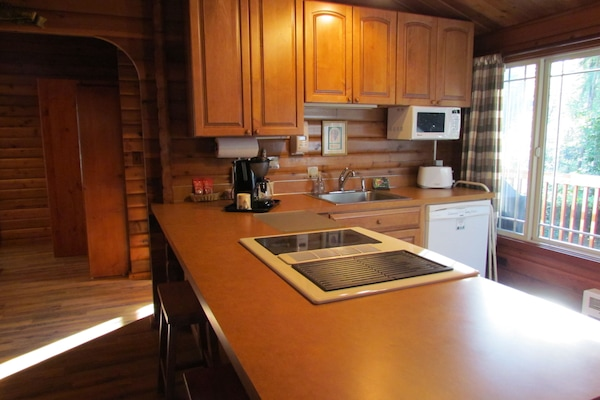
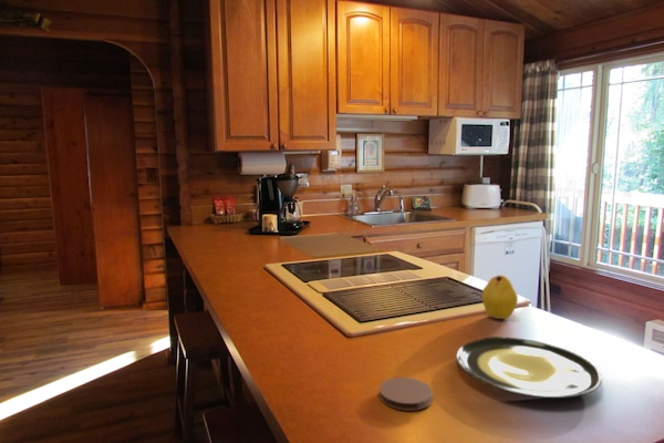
+ coaster (405, 392)
+ fruit (499, 296)
+ plate (523, 367)
